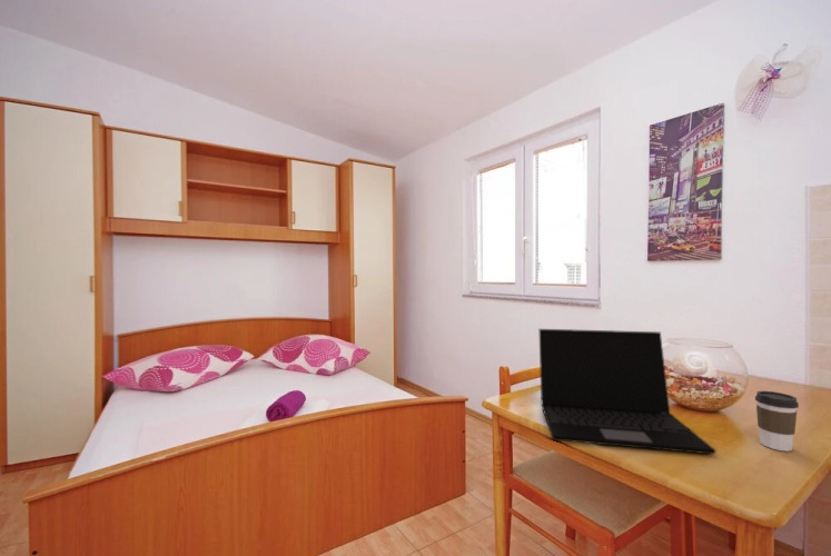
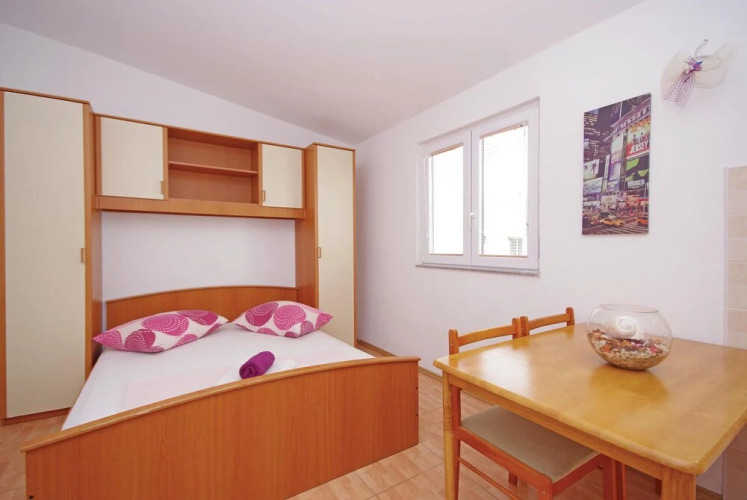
- coffee cup (775, 420)
- laptop (611, 380)
